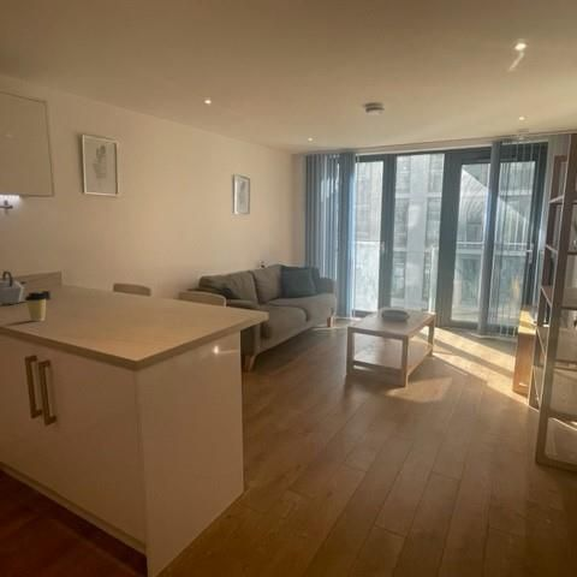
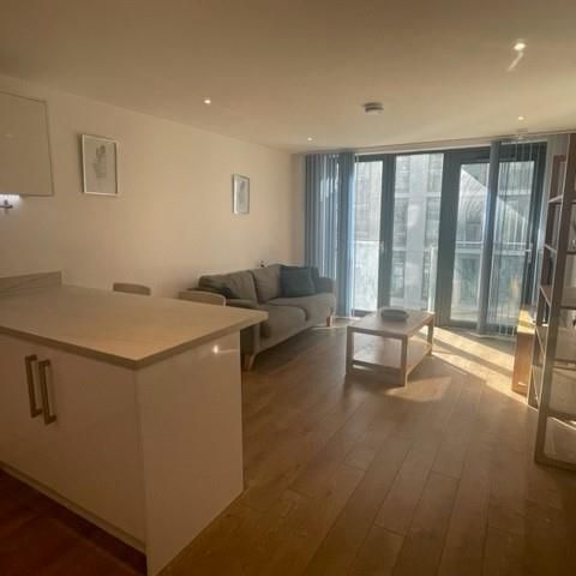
- kettle (23, 286)
- coffee cup (36, 307)
